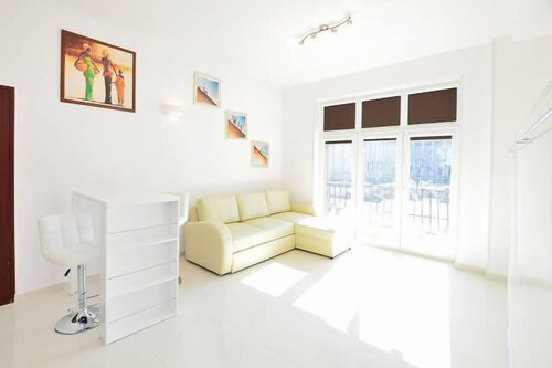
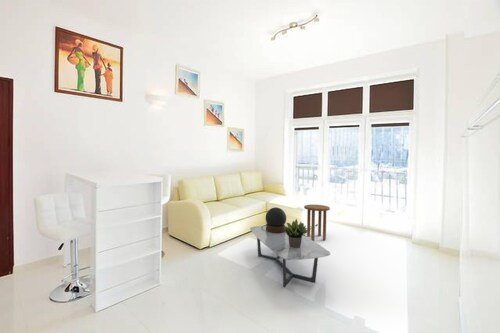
+ potted plant (298, 232)
+ decorative sphere (275, 218)
+ side table (318, 222)
+ coffee table (283, 253)
